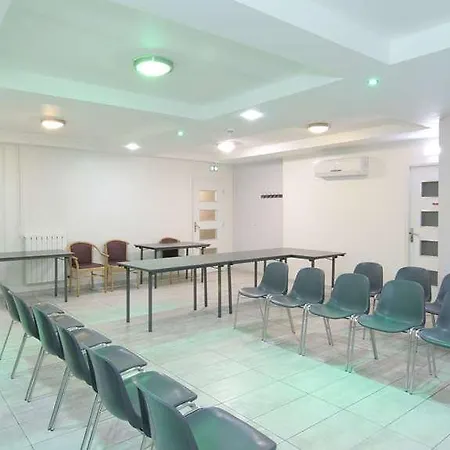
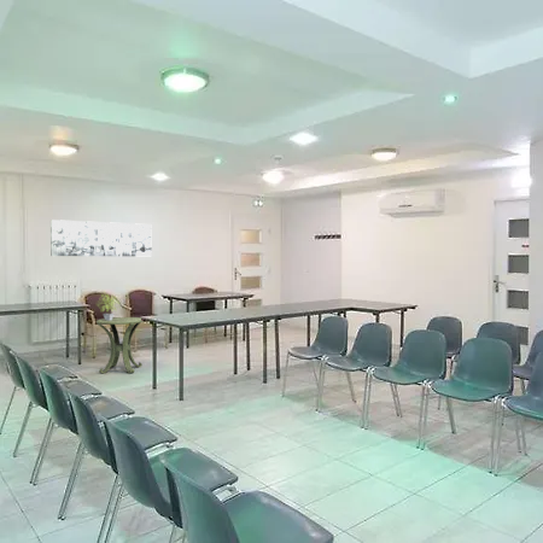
+ side table (121, 344)
+ wall art (104, 239)
+ potted plant (109, 305)
